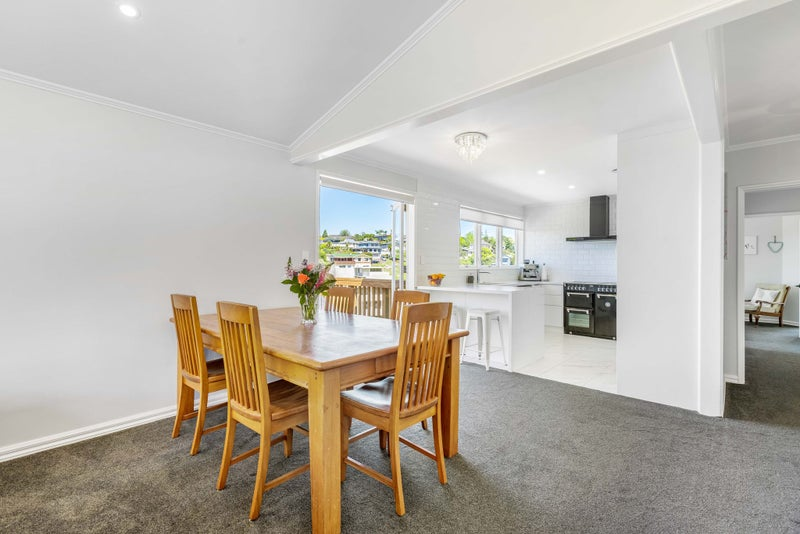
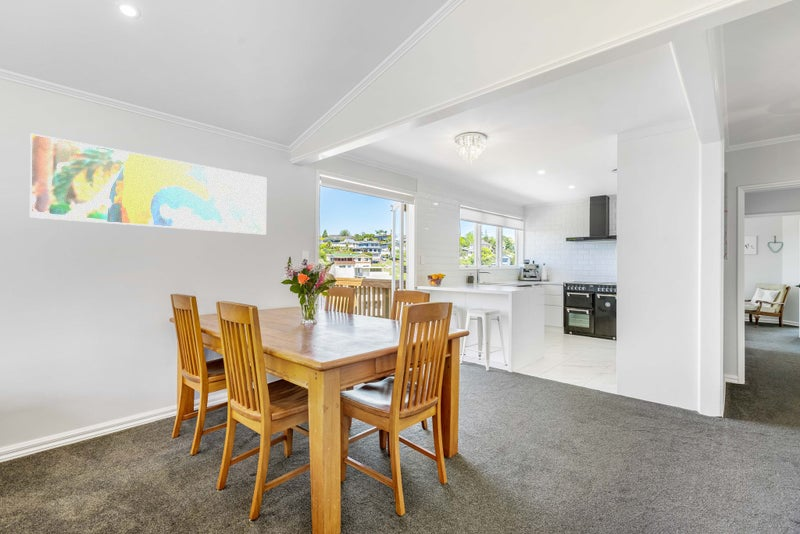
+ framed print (170, 193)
